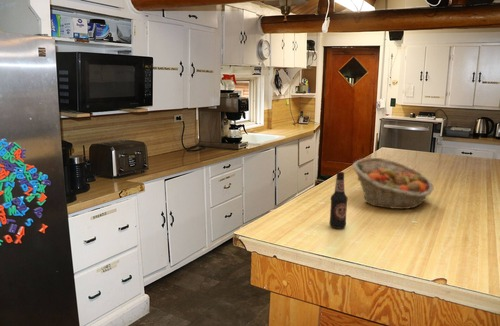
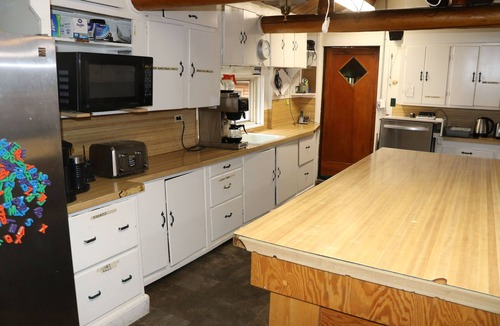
- bottle (339, 199)
- fruit basket (391, 181)
